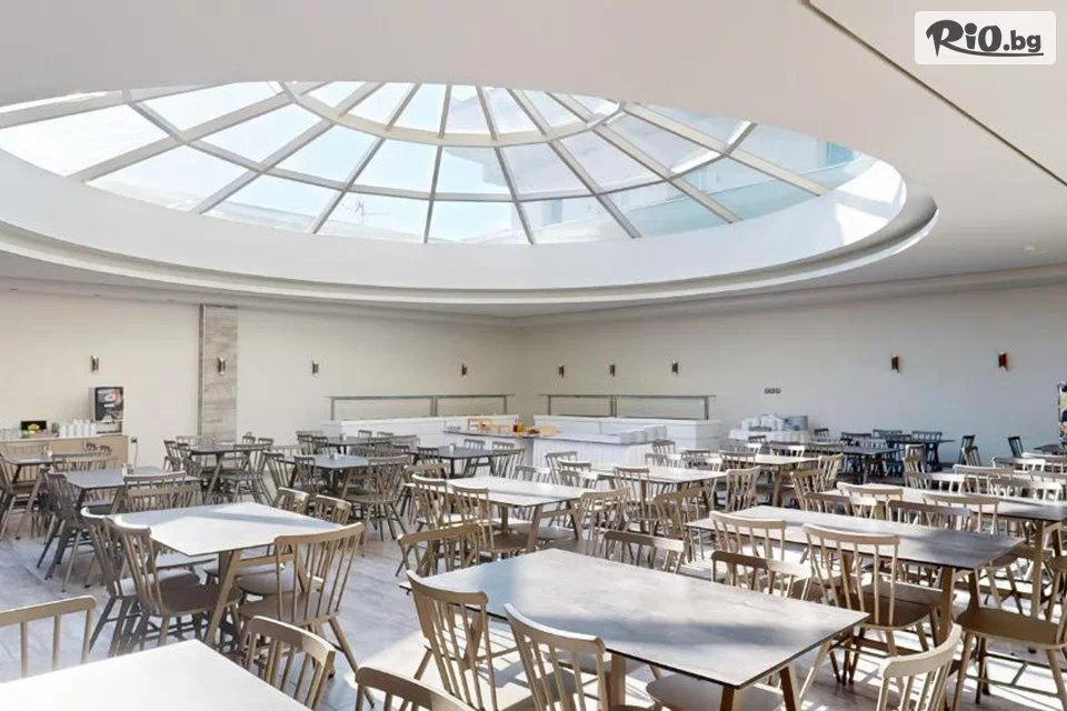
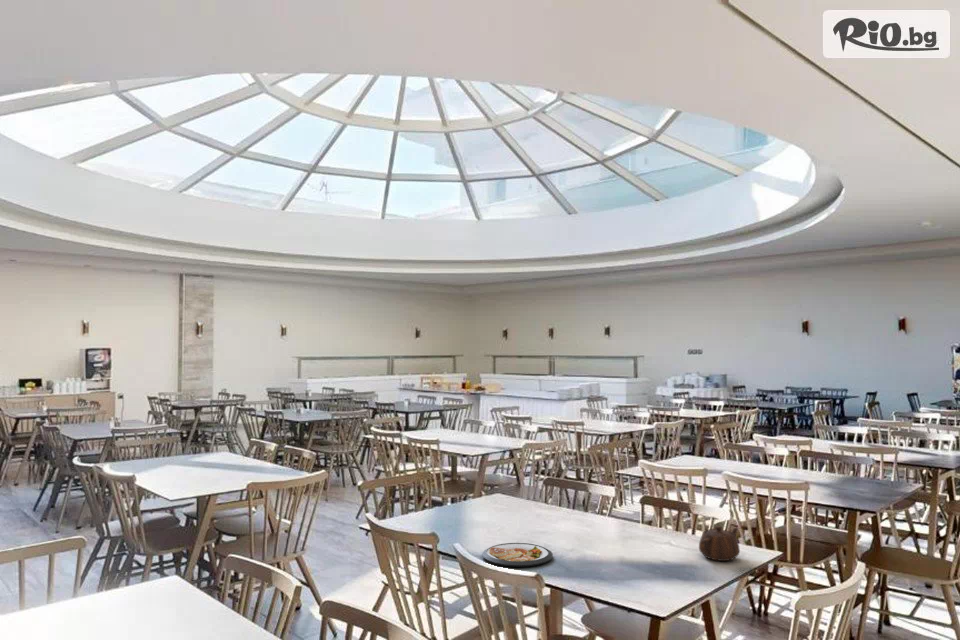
+ dish (517, 552)
+ teapot (720, 541)
